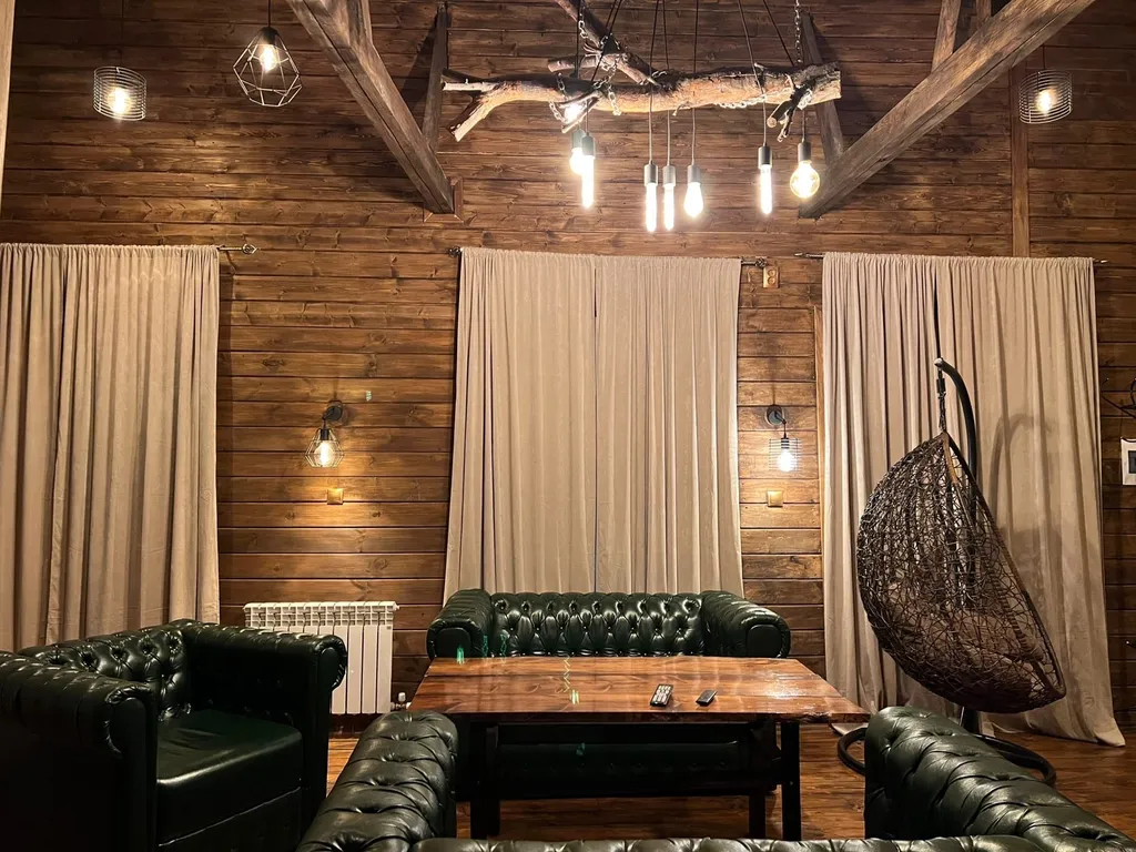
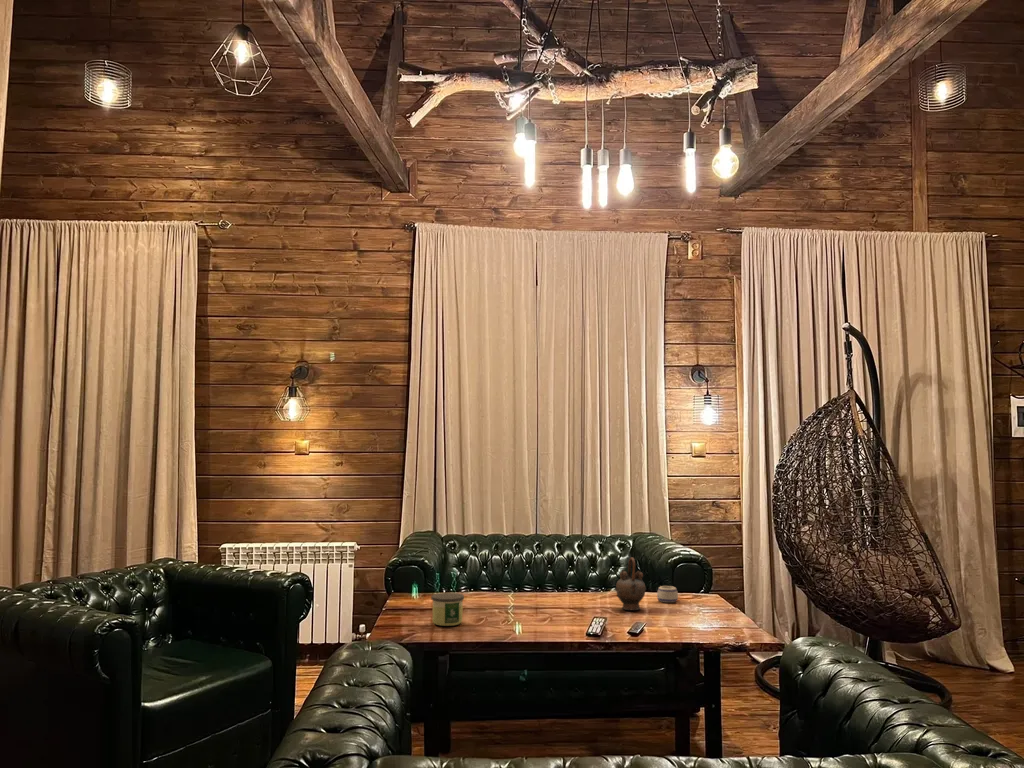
+ mug (666, 593)
+ teapot (631, 583)
+ candle (447, 609)
